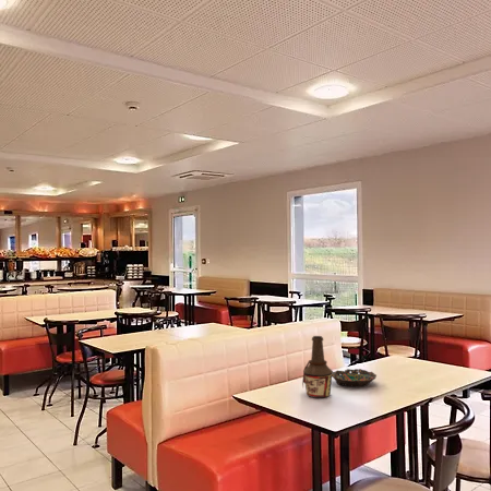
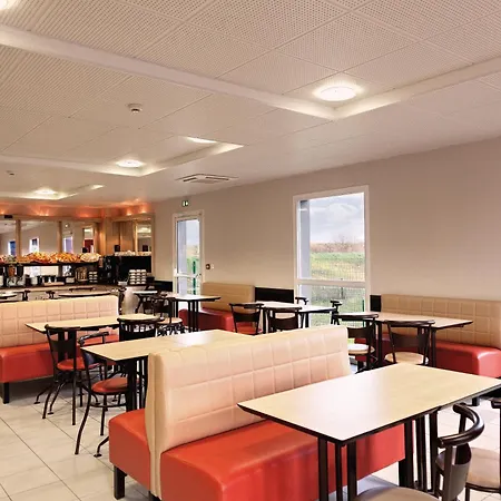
- bottle (316, 364)
- bowl (352, 378)
